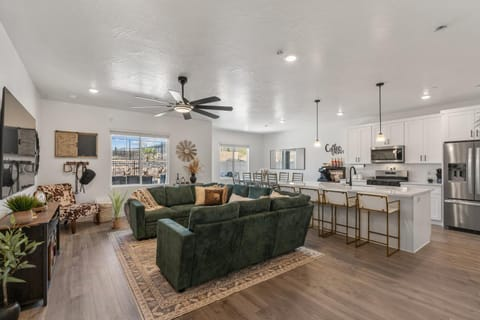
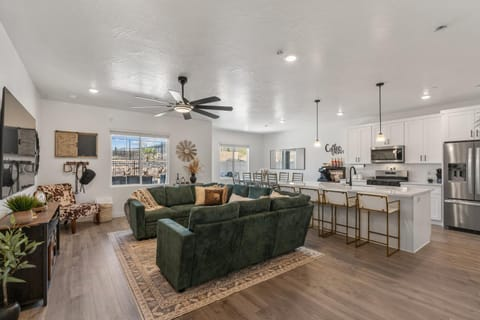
- house plant (114, 207)
